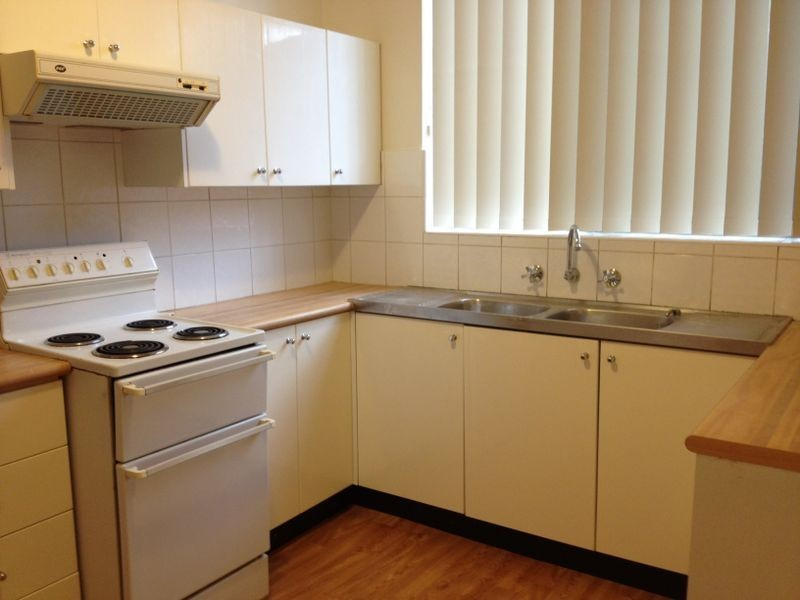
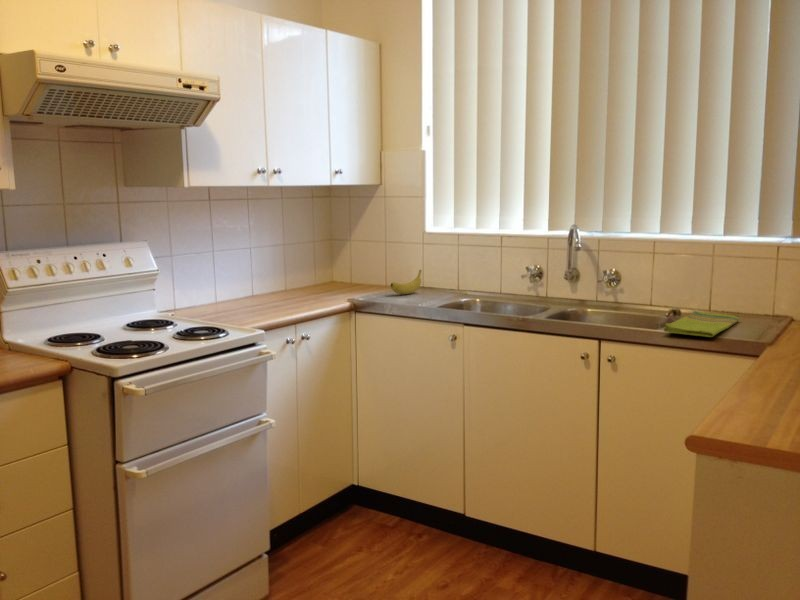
+ dish towel (702, 323)
+ fruit (406, 283)
